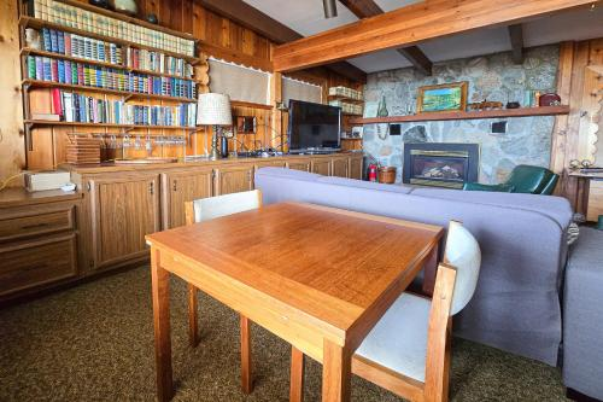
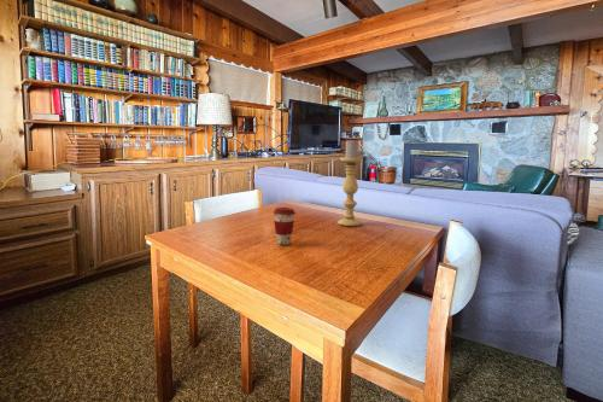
+ coffee cup (283, 226)
+ candle holder (350, 181)
